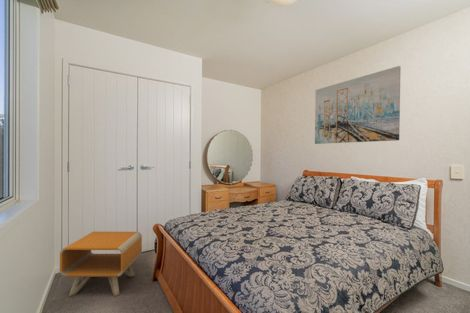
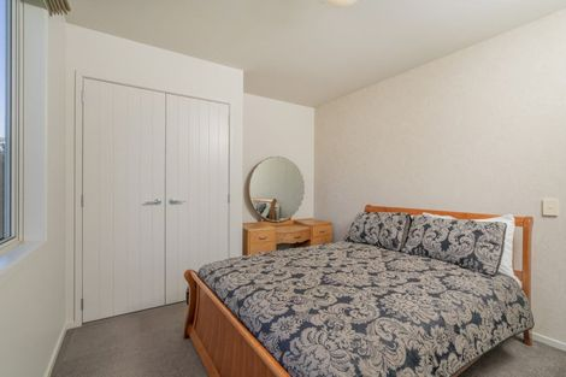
- wall art (350, 111)
- nightstand (104, 261)
